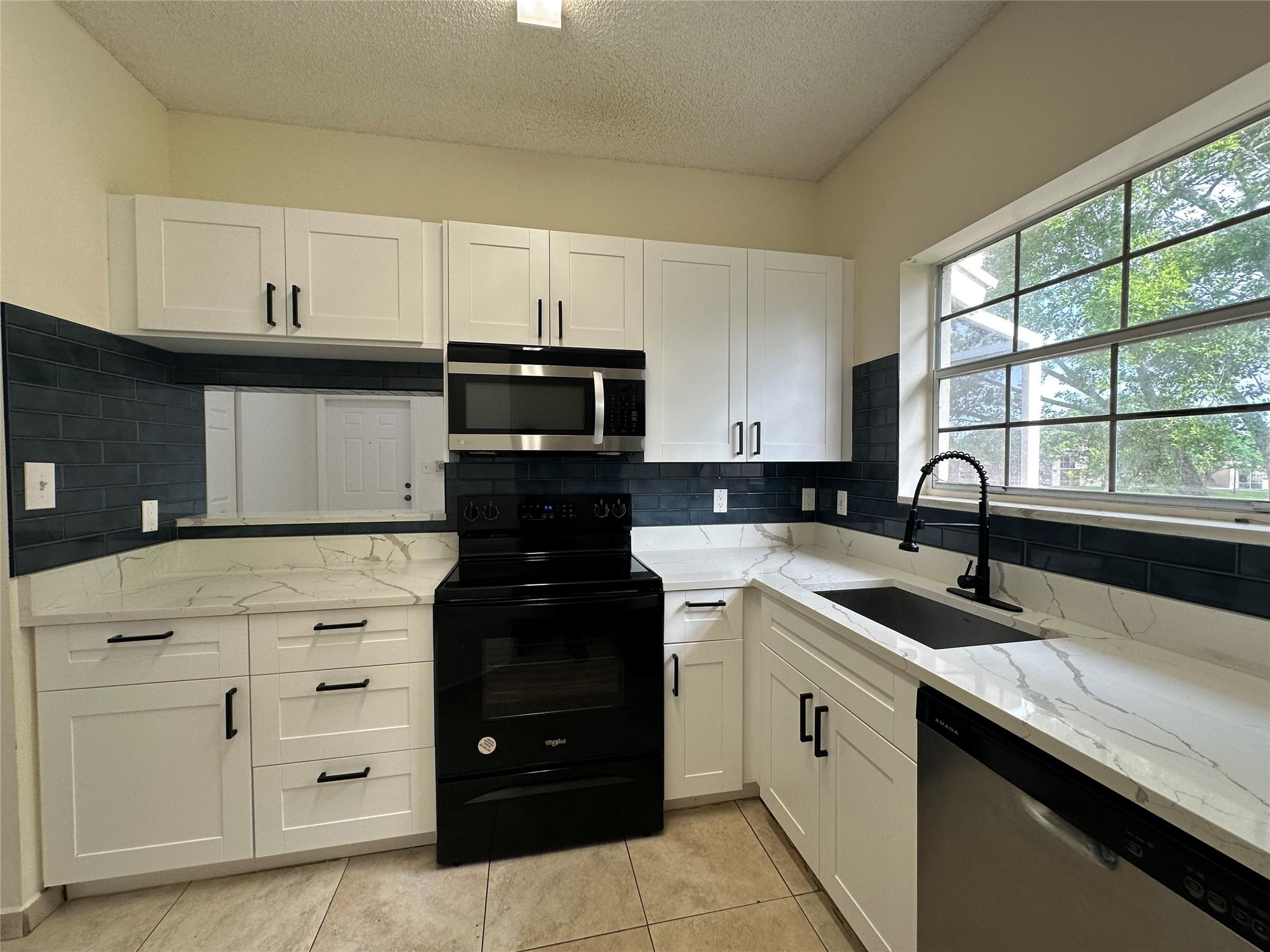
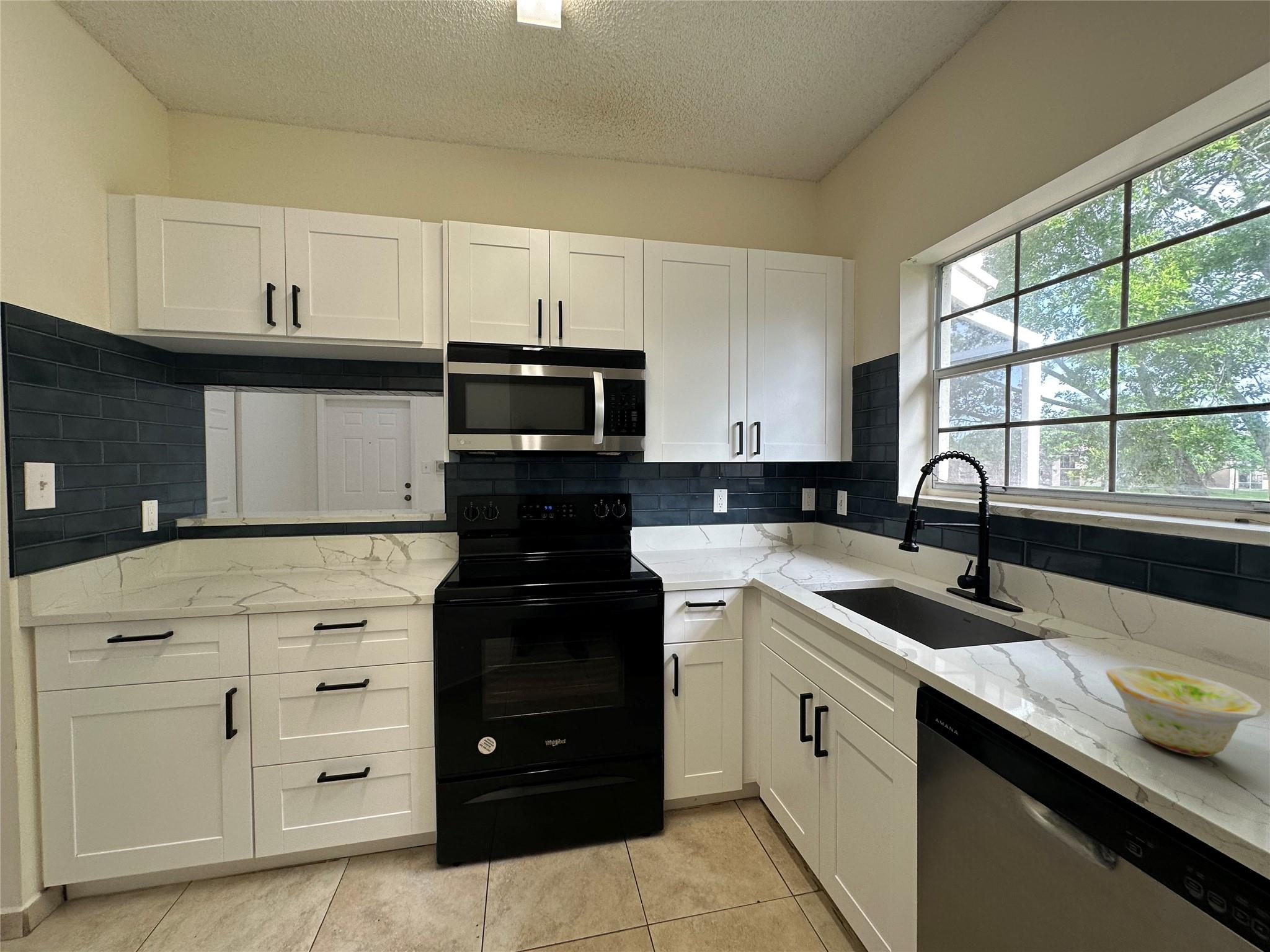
+ bowl (1176, 714)
